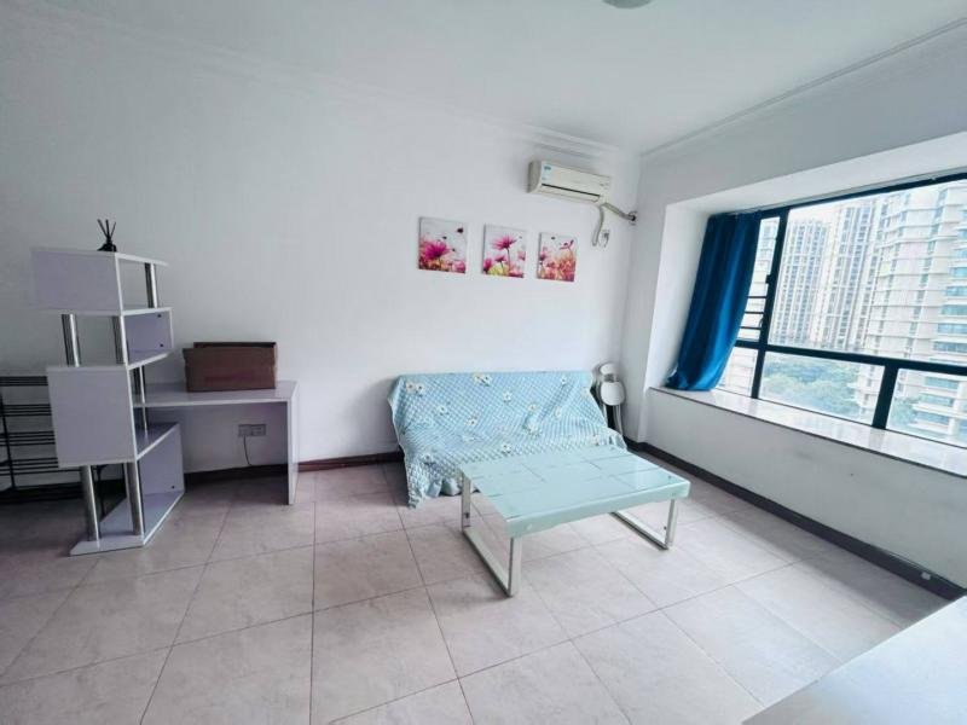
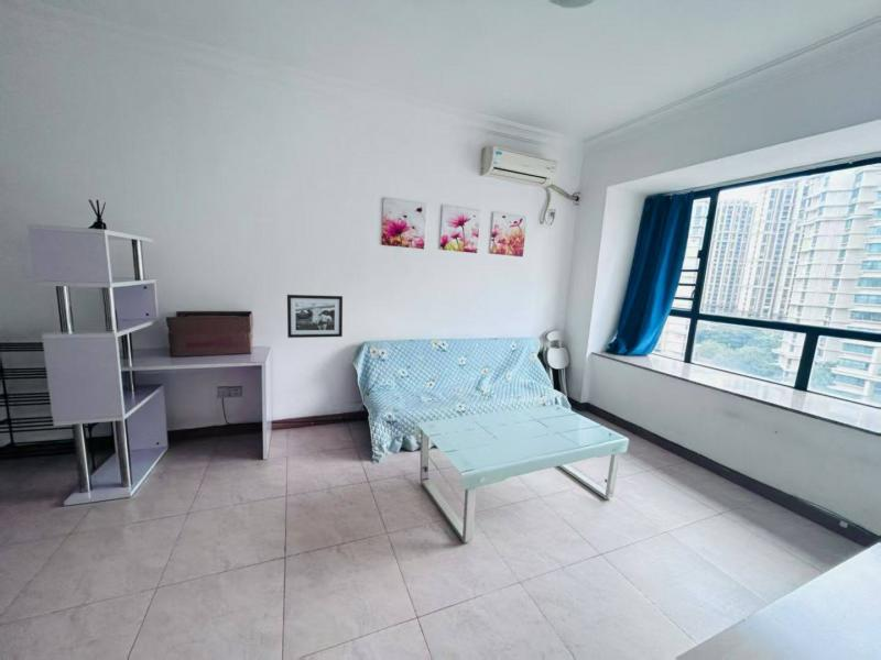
+ picture frame (315, 316)
